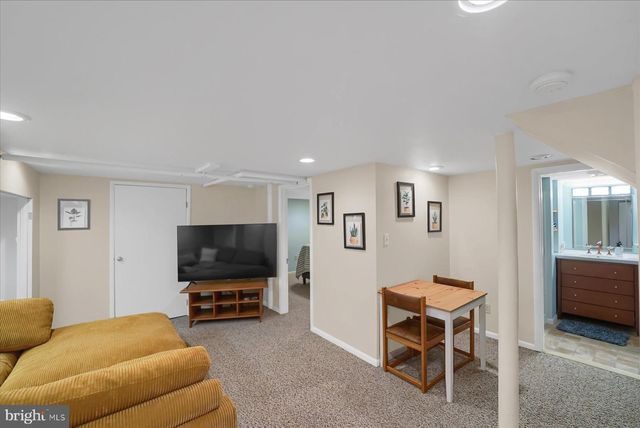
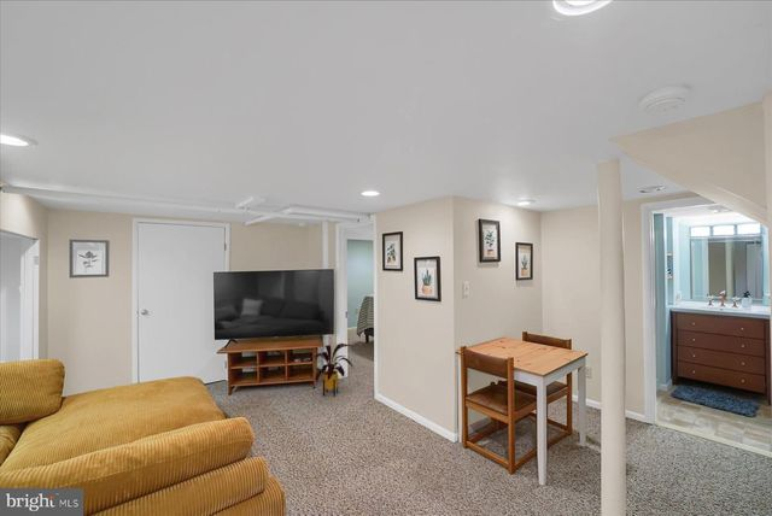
+ house plant (332, 368)
